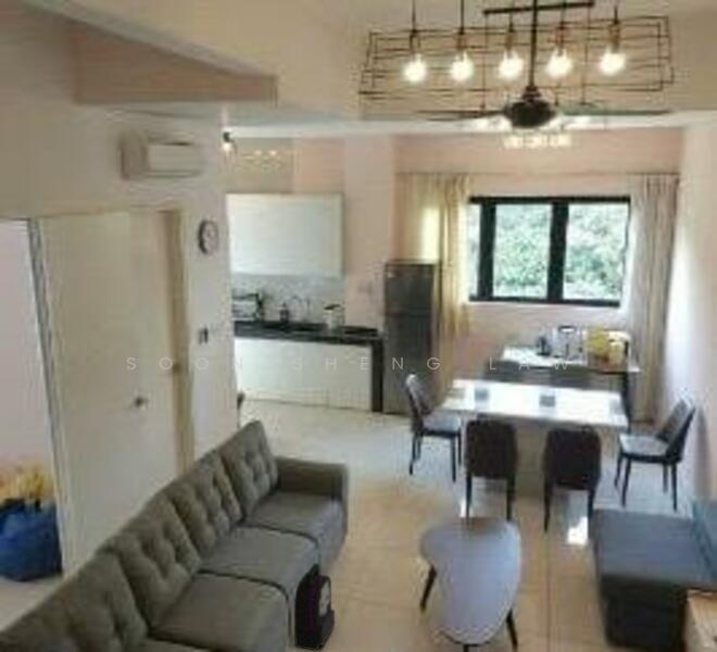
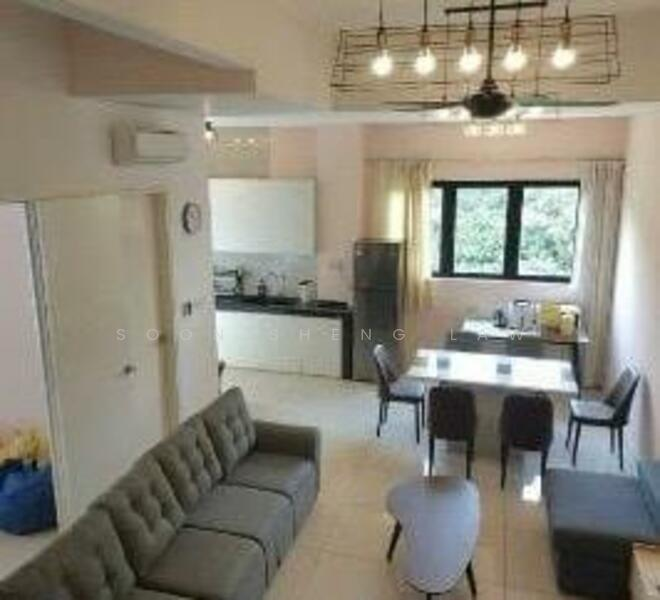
- backpack (311, 602)
